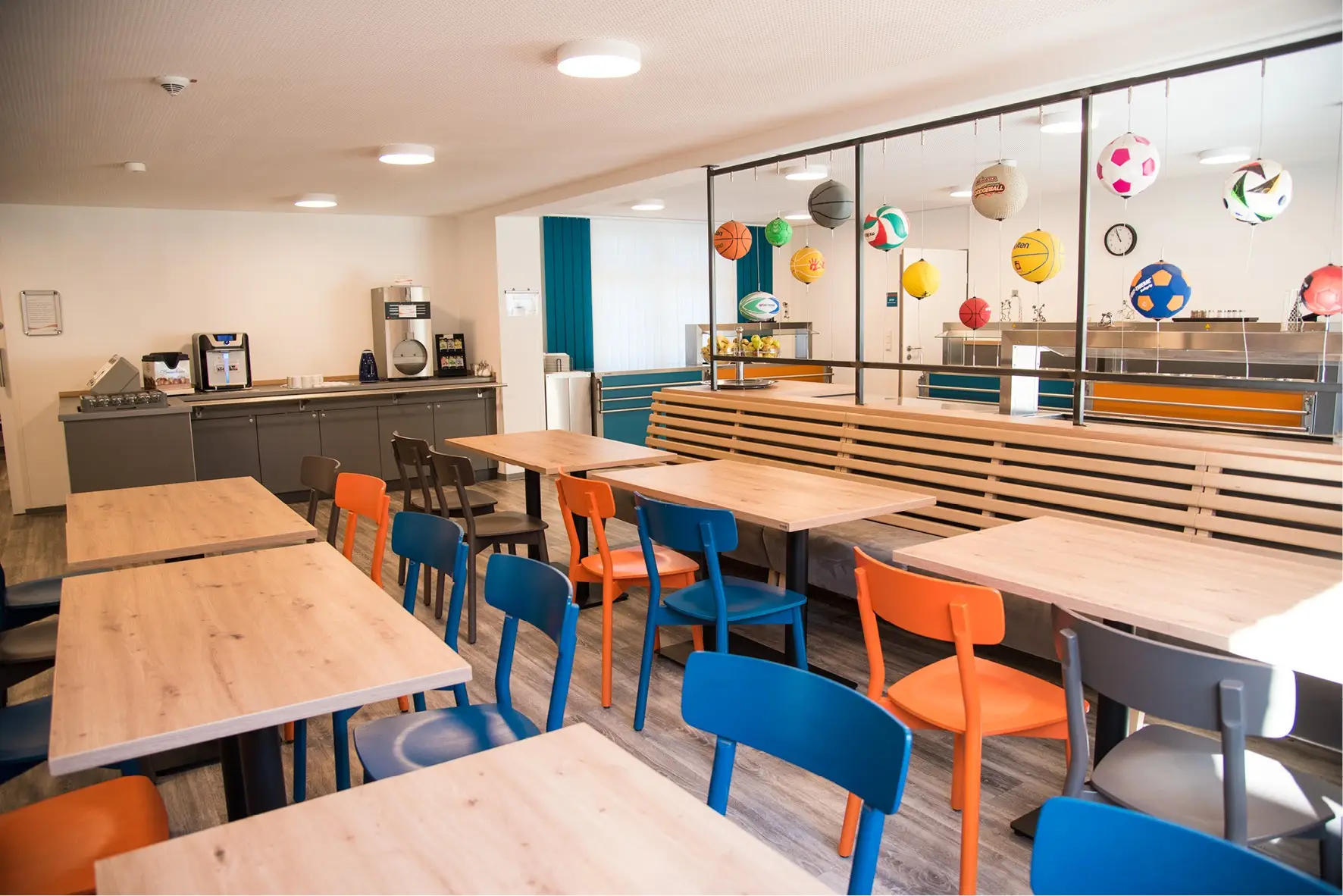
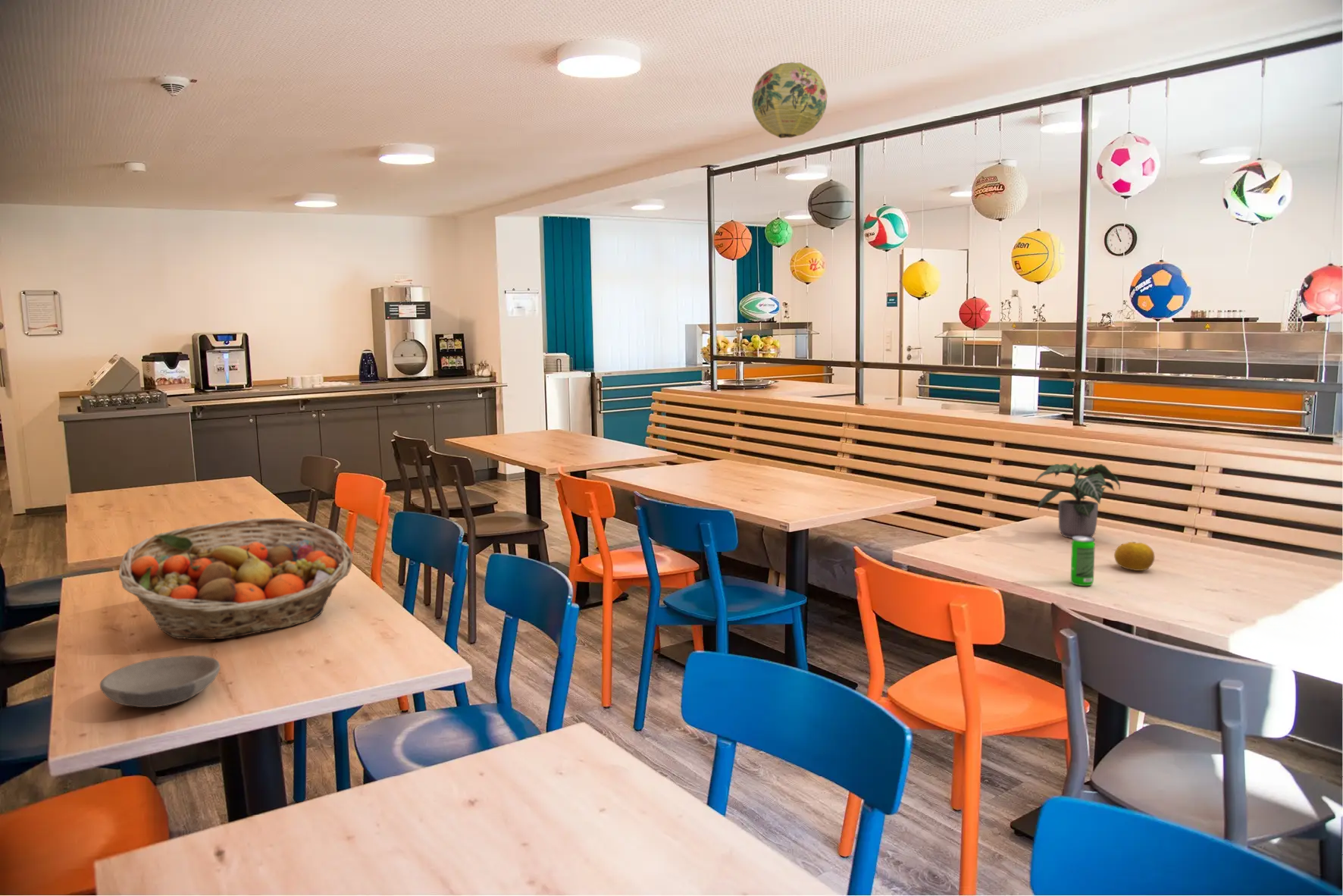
+ bowl (161, 685)
+ beverage can (1082, 560)
+ fruit (1134, 555)
+ paper lantern (789, 101)
+ potted plant (1078, 500)
+ fruit basket (242, 575)
